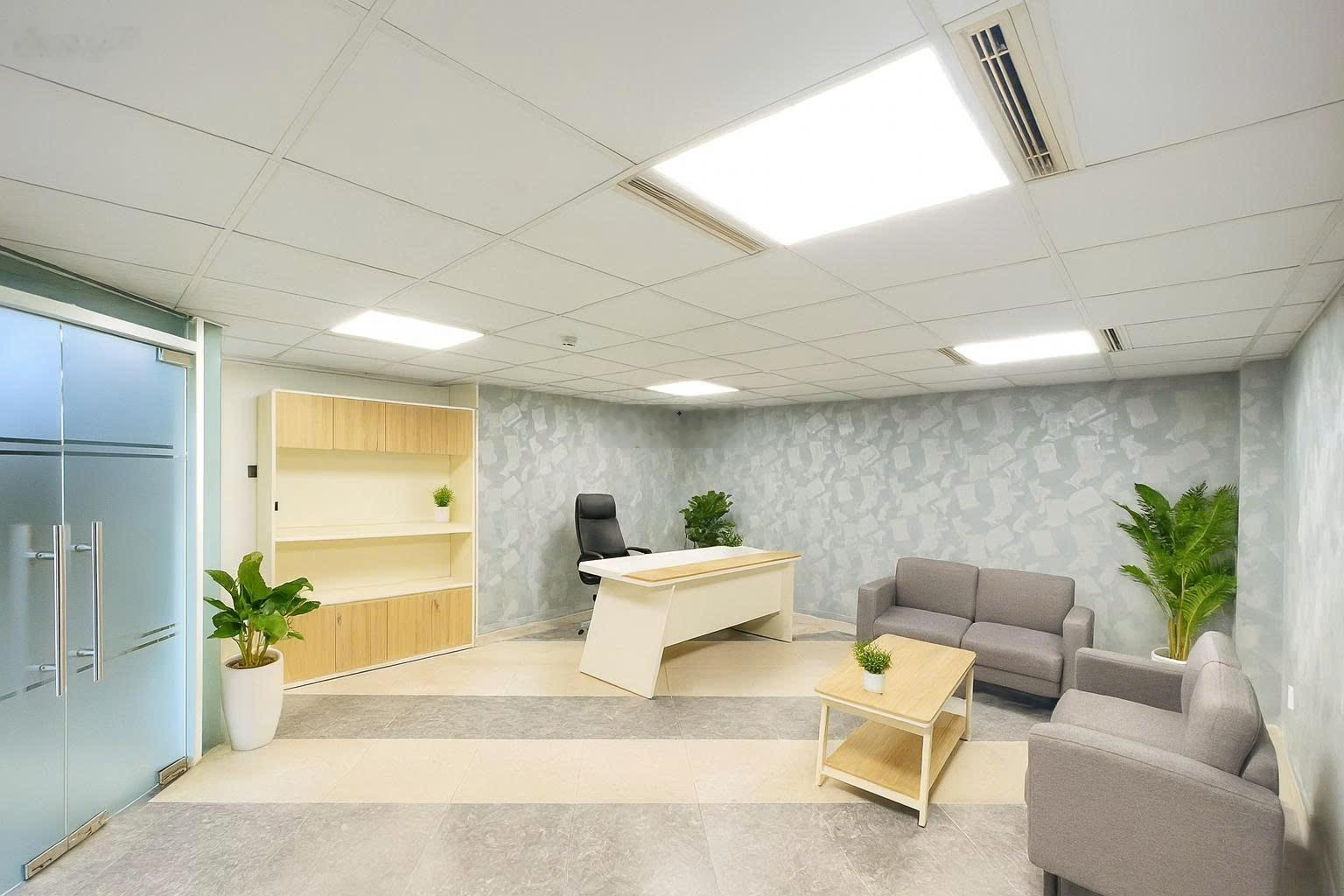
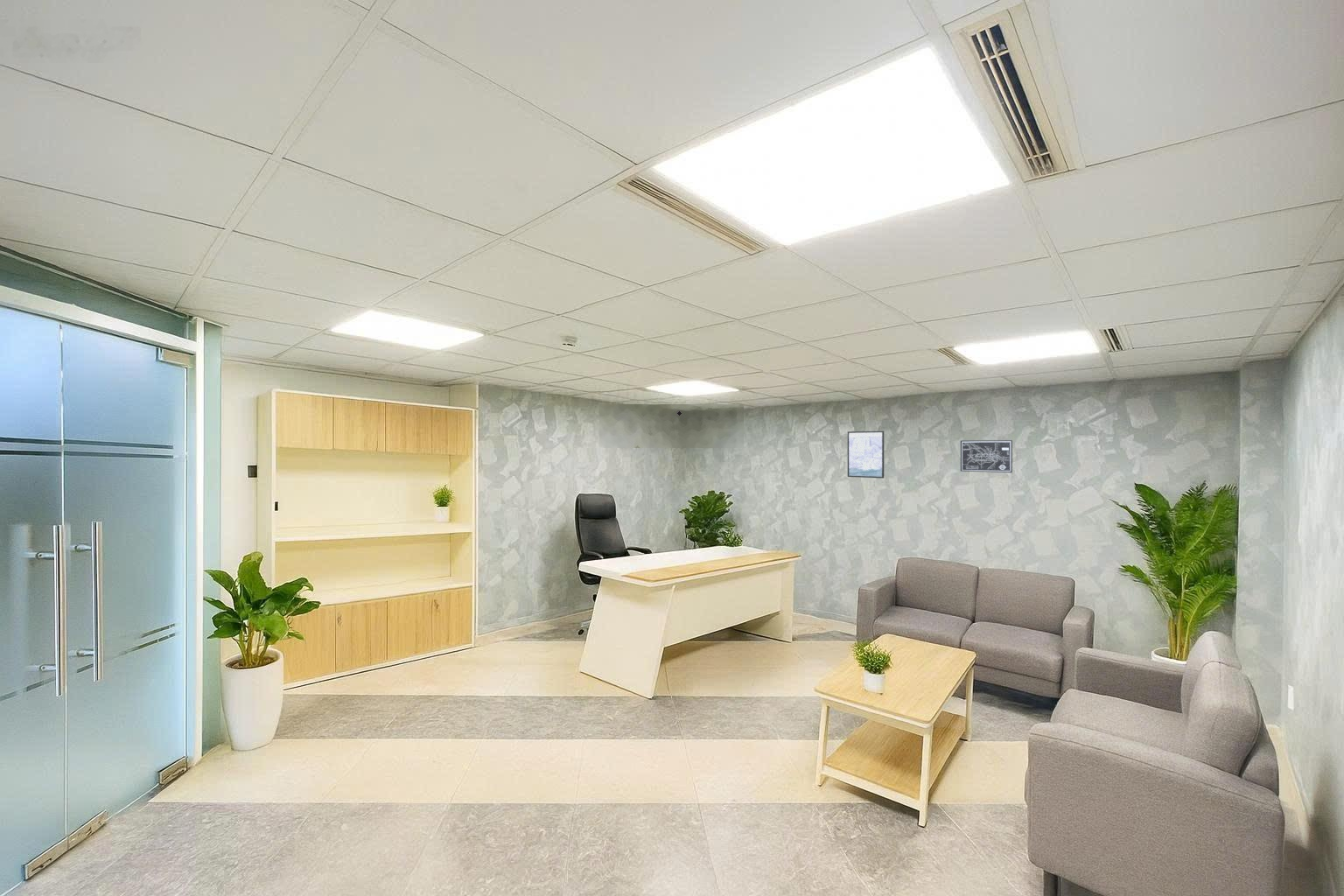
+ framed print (865, 454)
+ wall art (985, 456)
